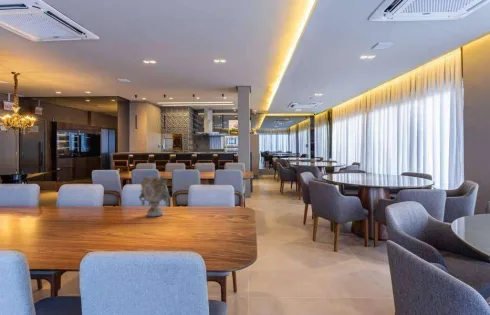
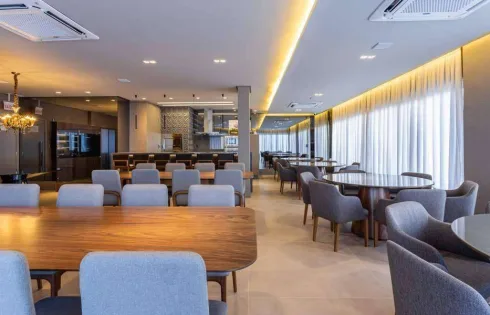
- vase (154, 194)
